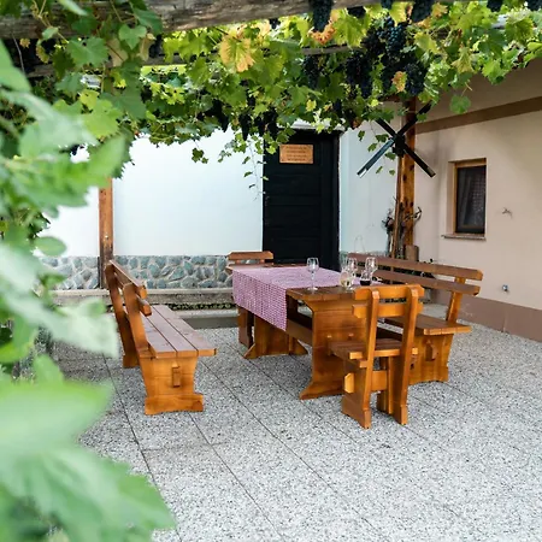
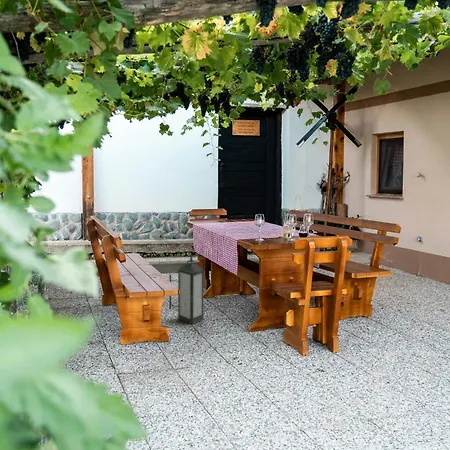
+ lantern (188, 287)
